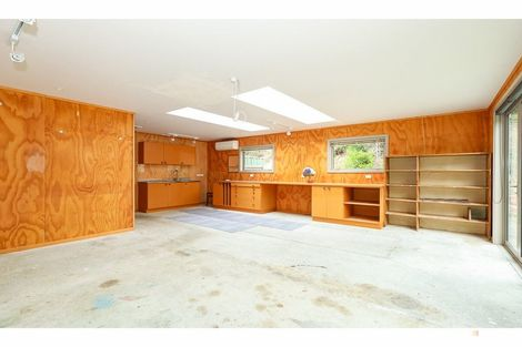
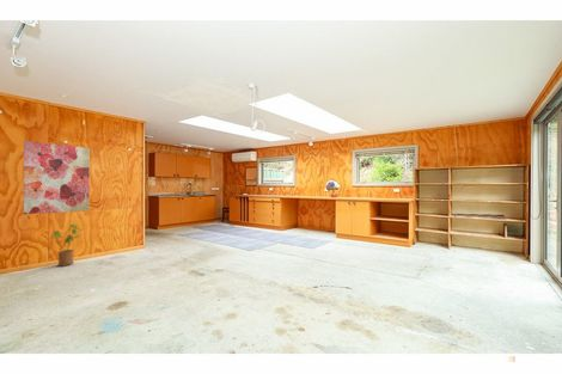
+ house plant (68, 245)
+ wall art (59, 178)
